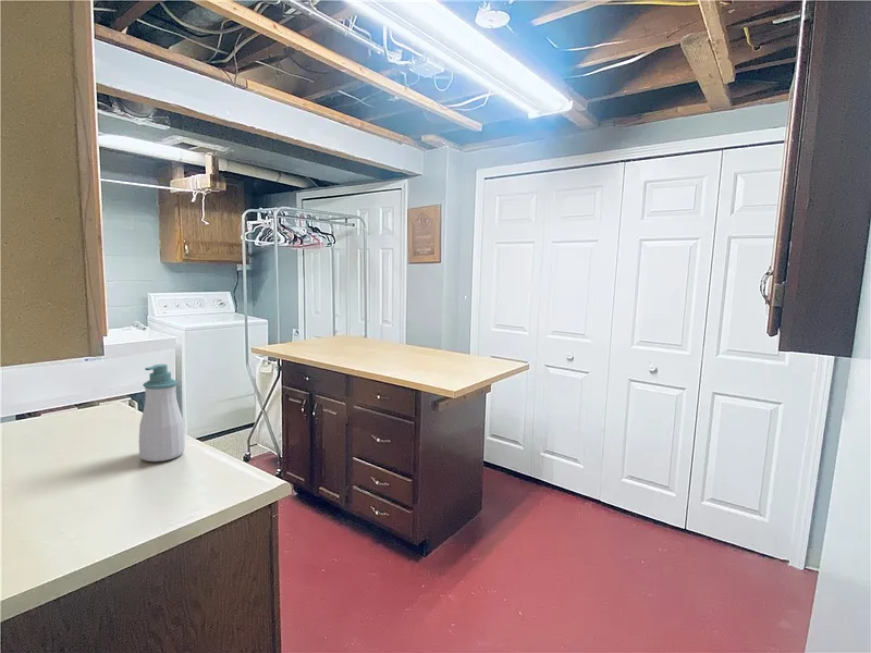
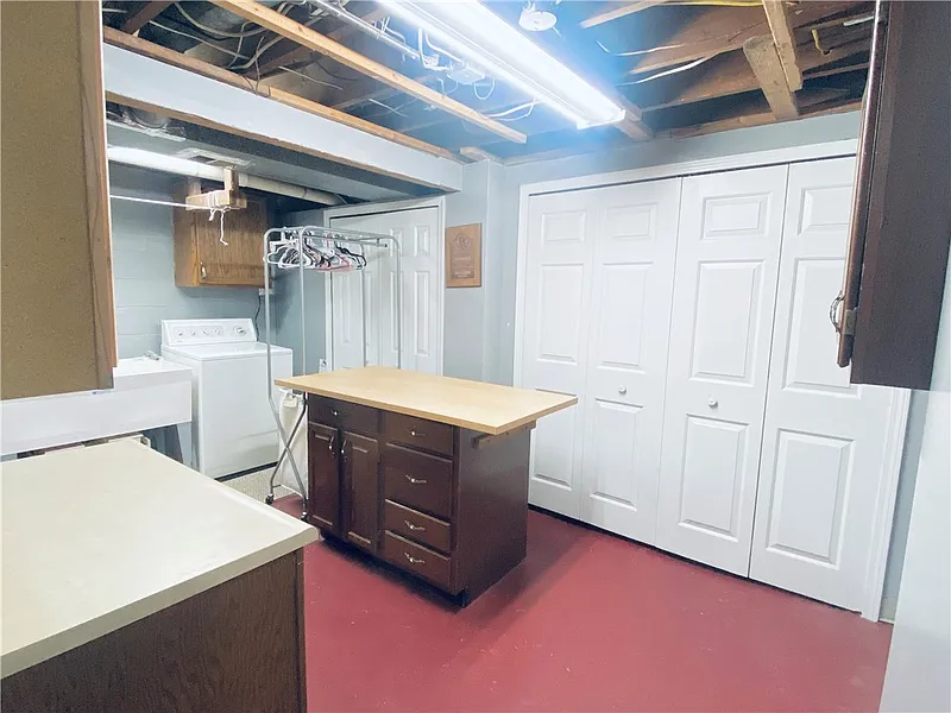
- soap bottle (161, 410)
